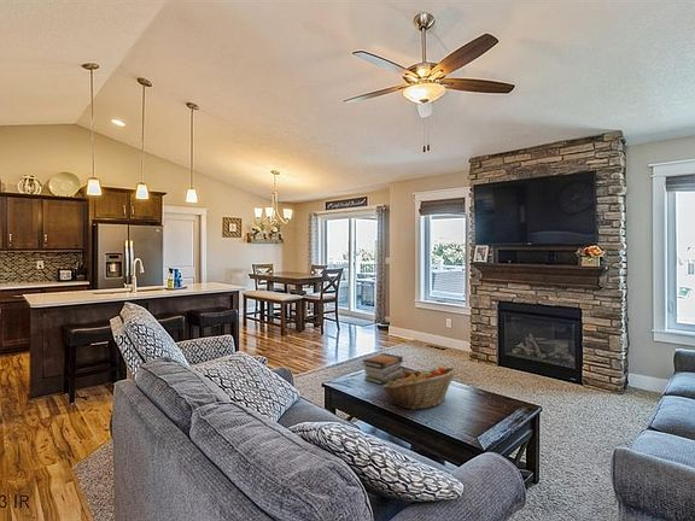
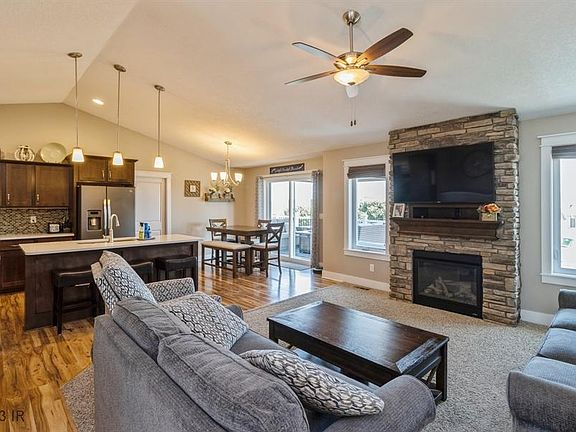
- fruit basket (420, 384)
- book stack (382, 368)
